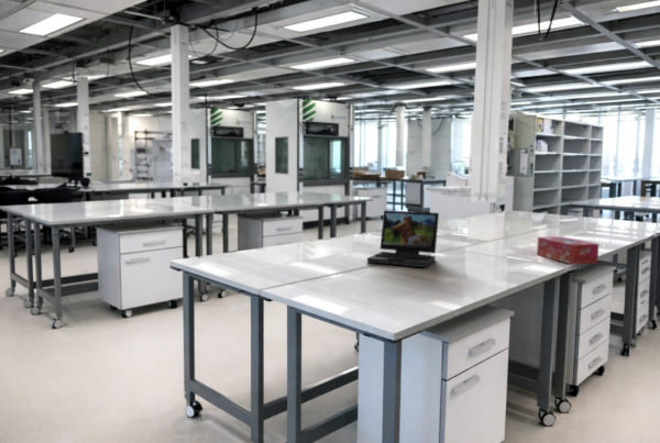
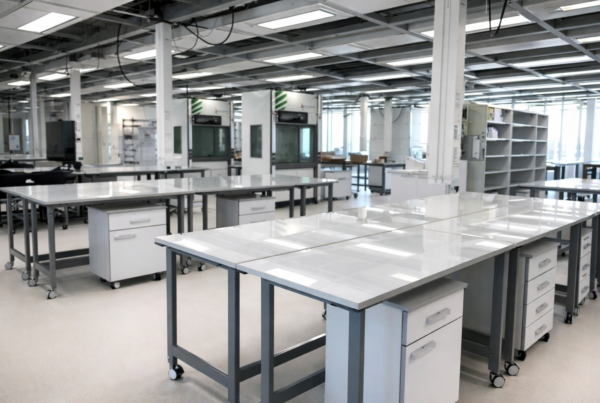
- tissue box (565, 250)
- laptop (404, 236)
